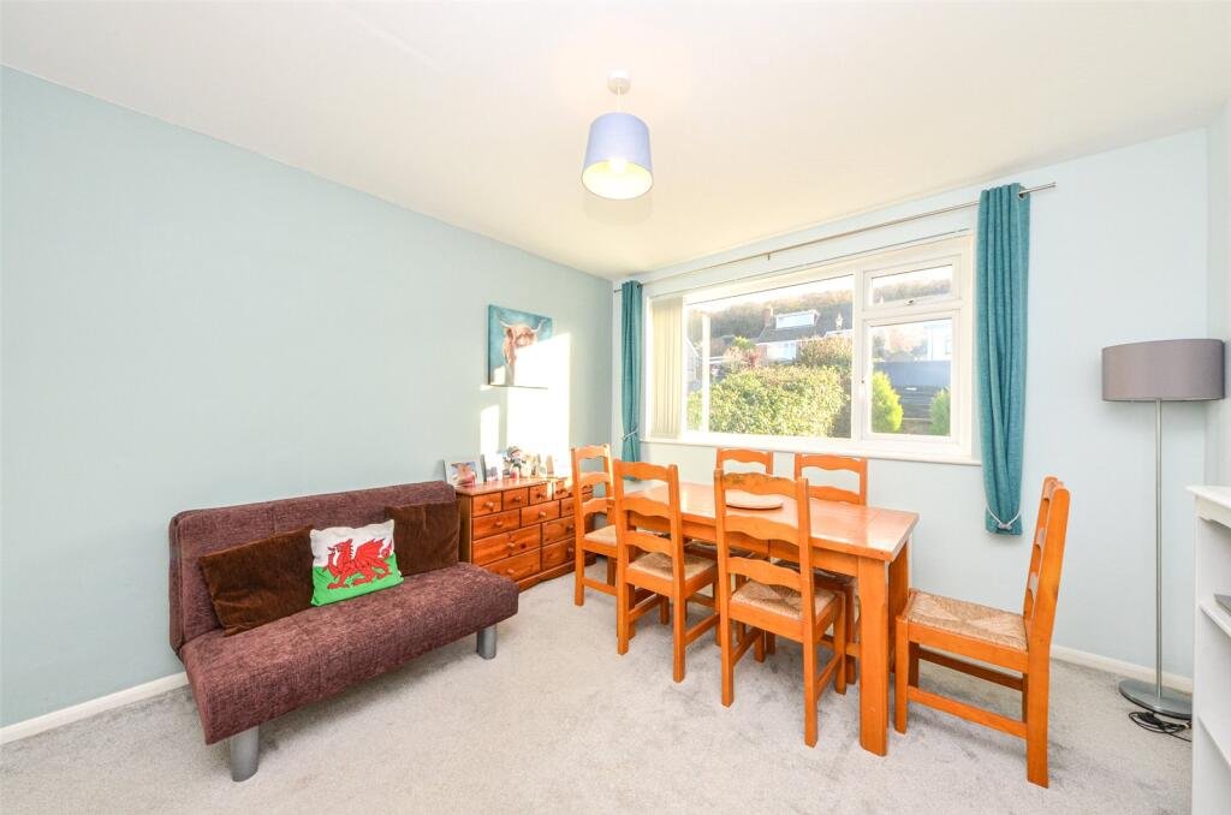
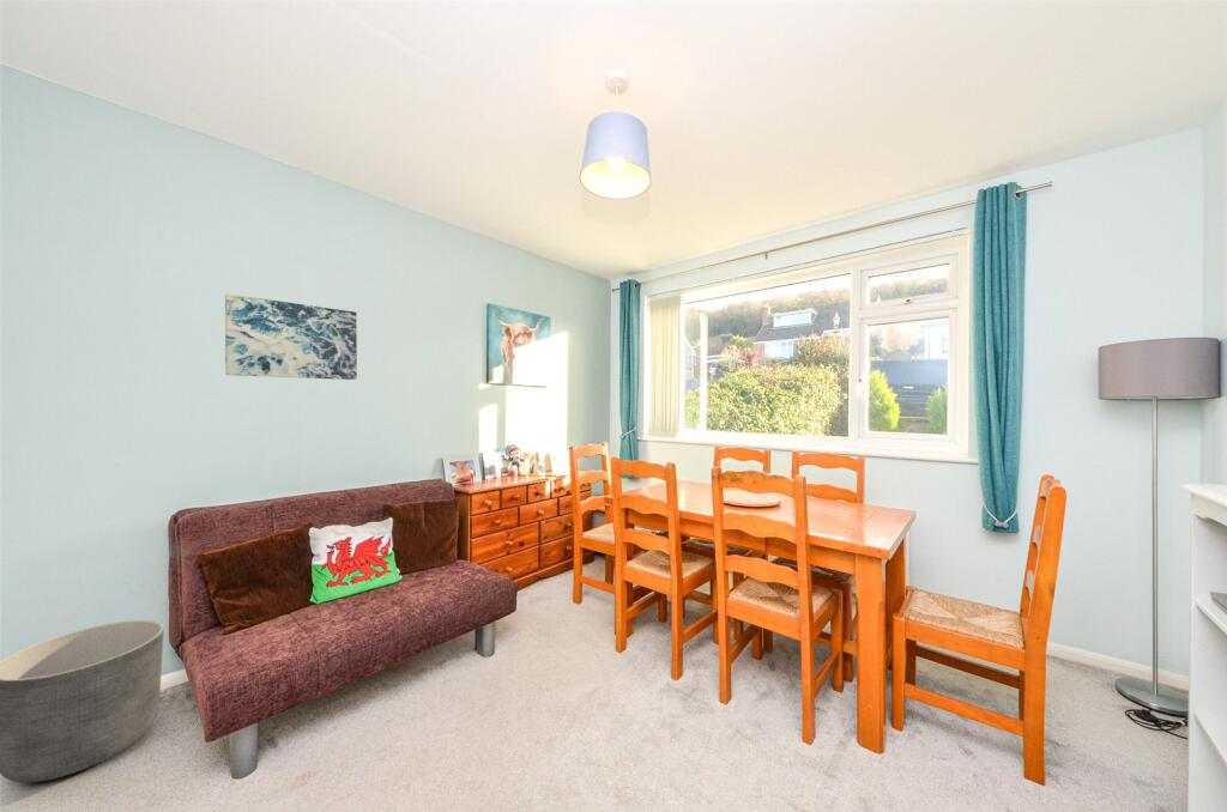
+ planter (84, 697)
+ wall art (296, 340)
